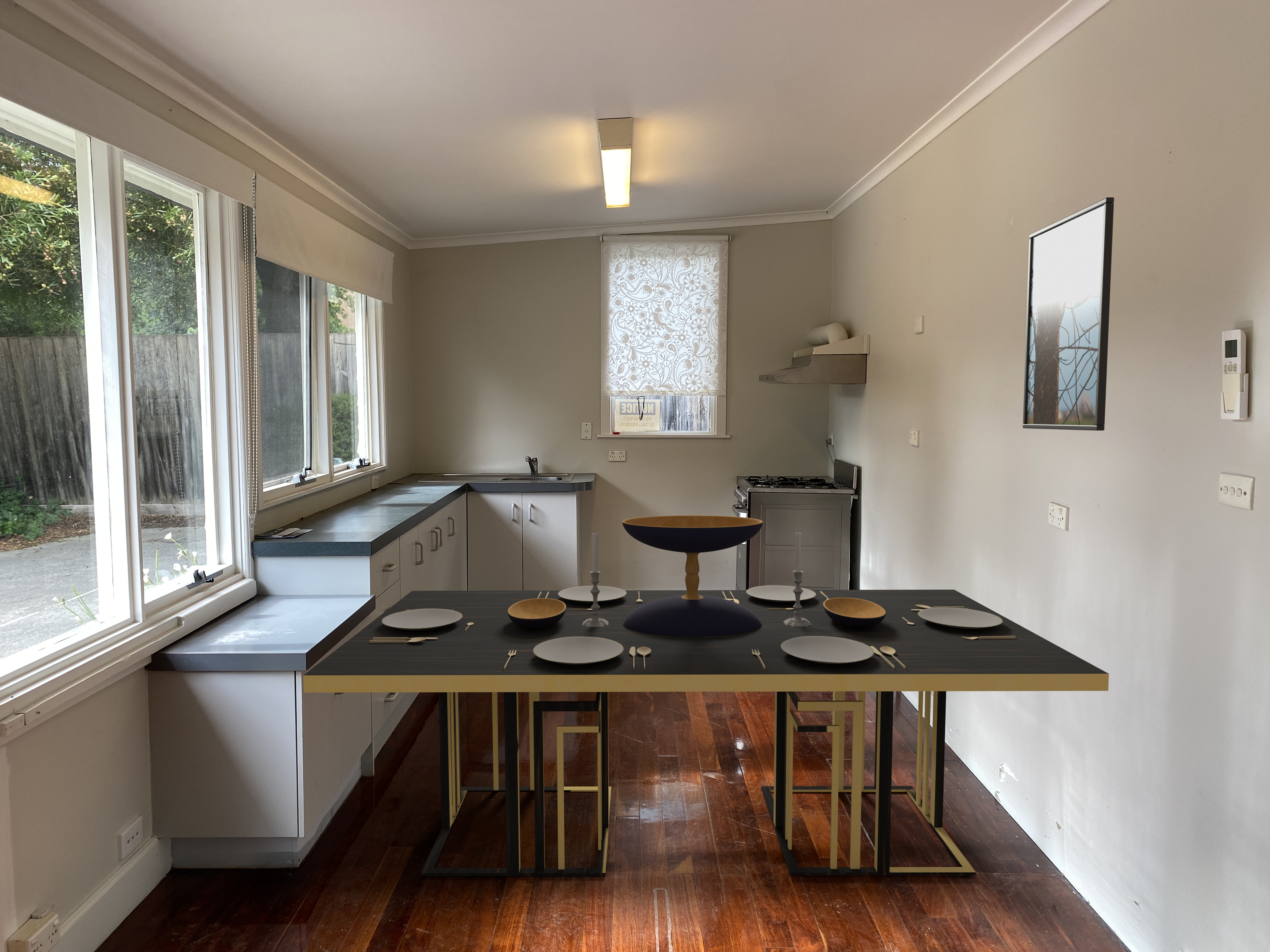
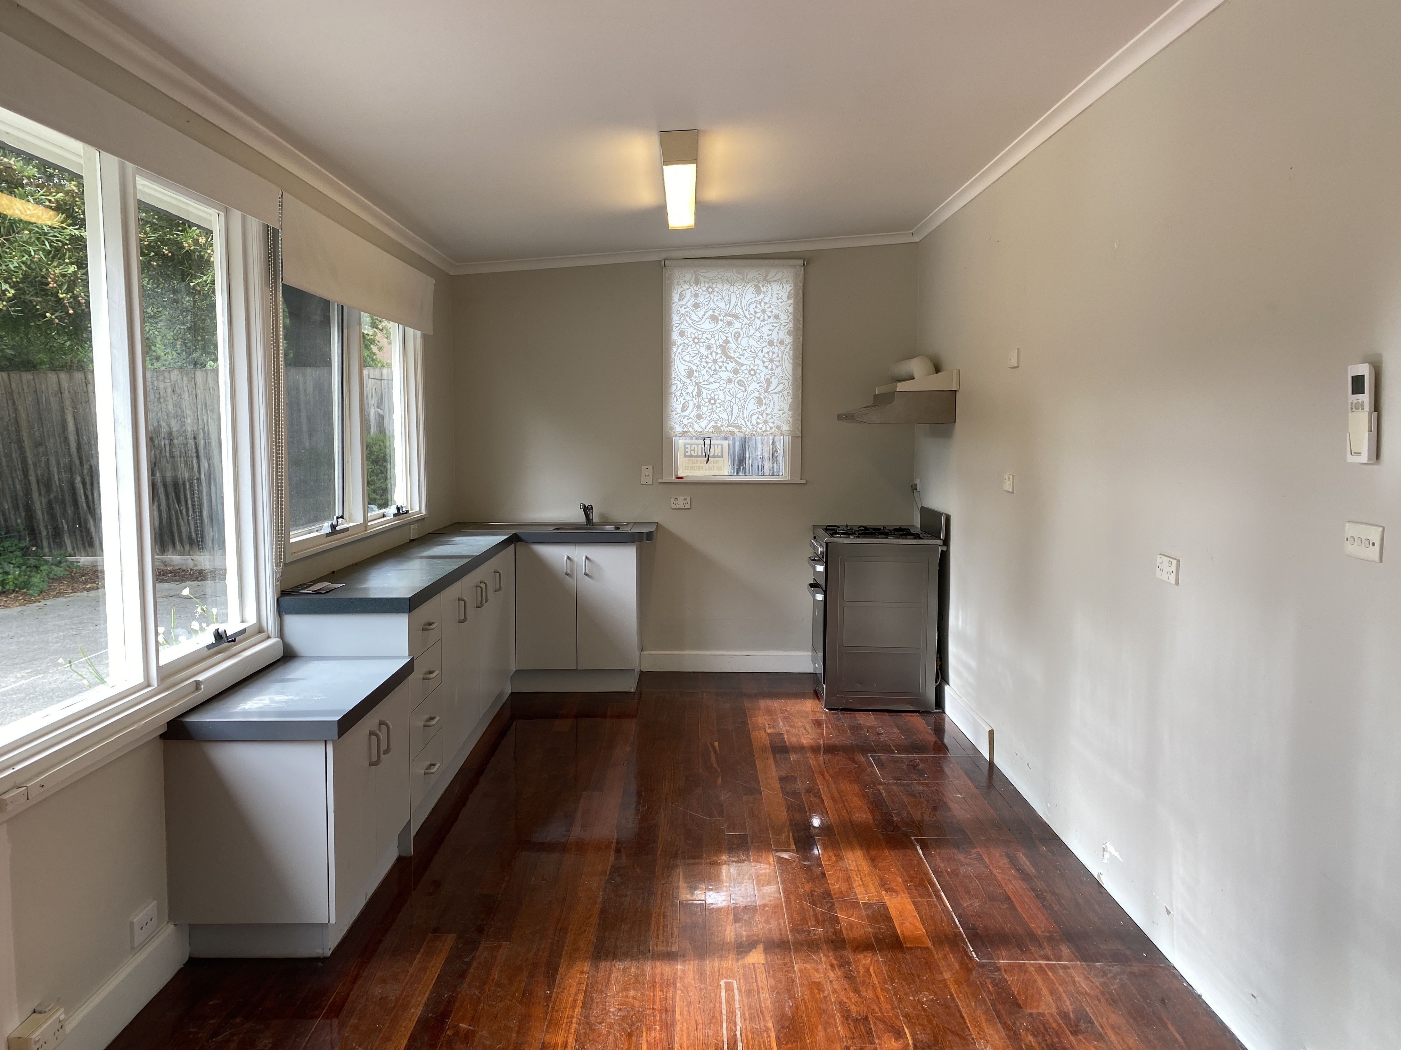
- dining table (692, 677)
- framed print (1064, 324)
